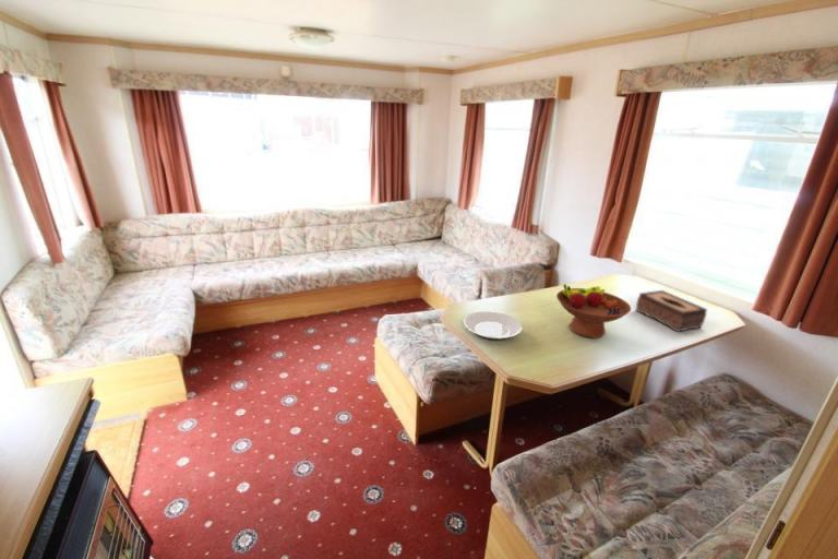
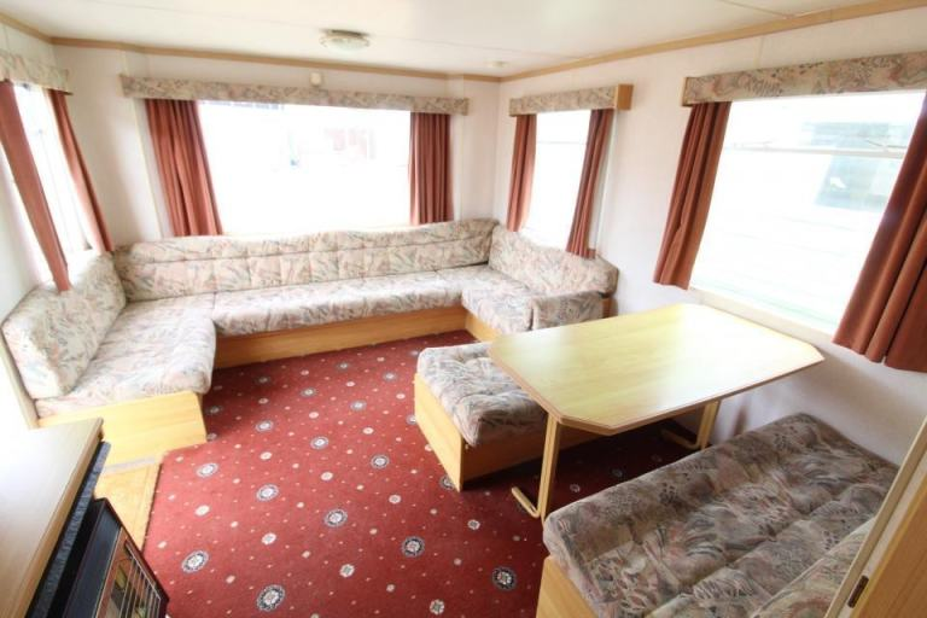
- plate (491, 326)
- fruit bowl (590, 310)
- tissue box (669, 309)
